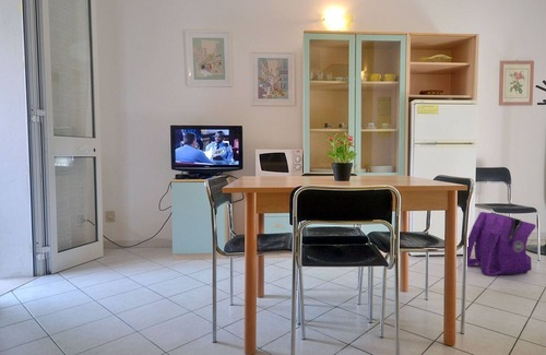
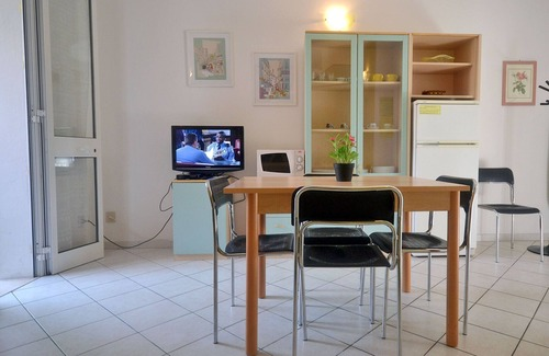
- backpack (499, 241)
